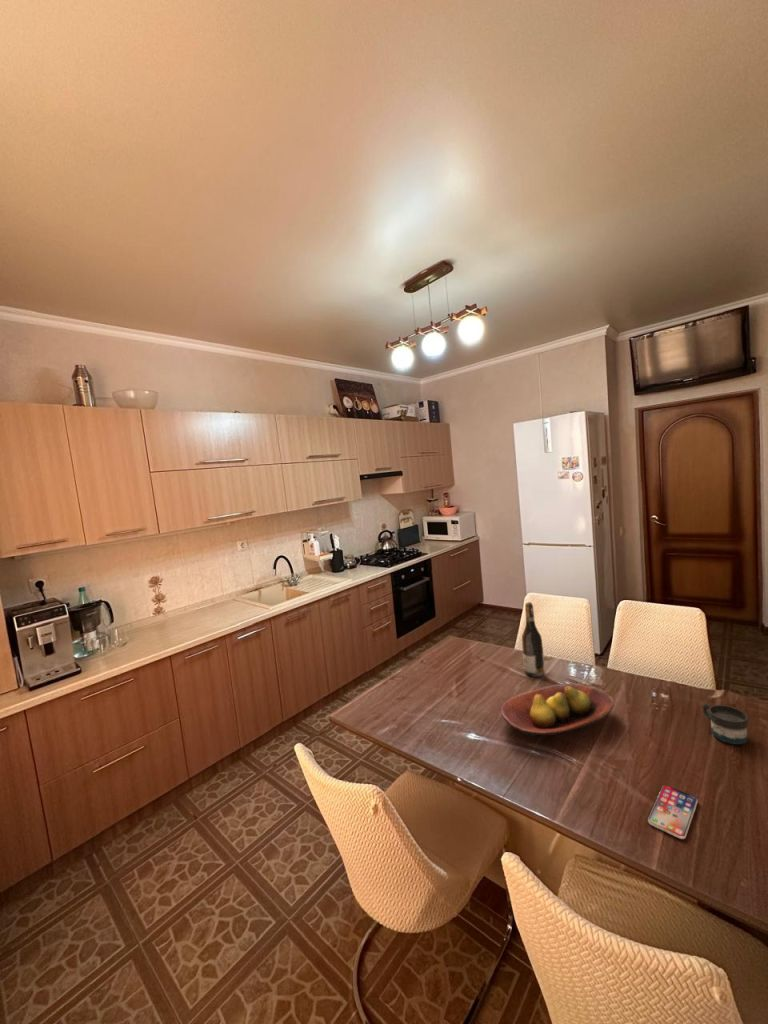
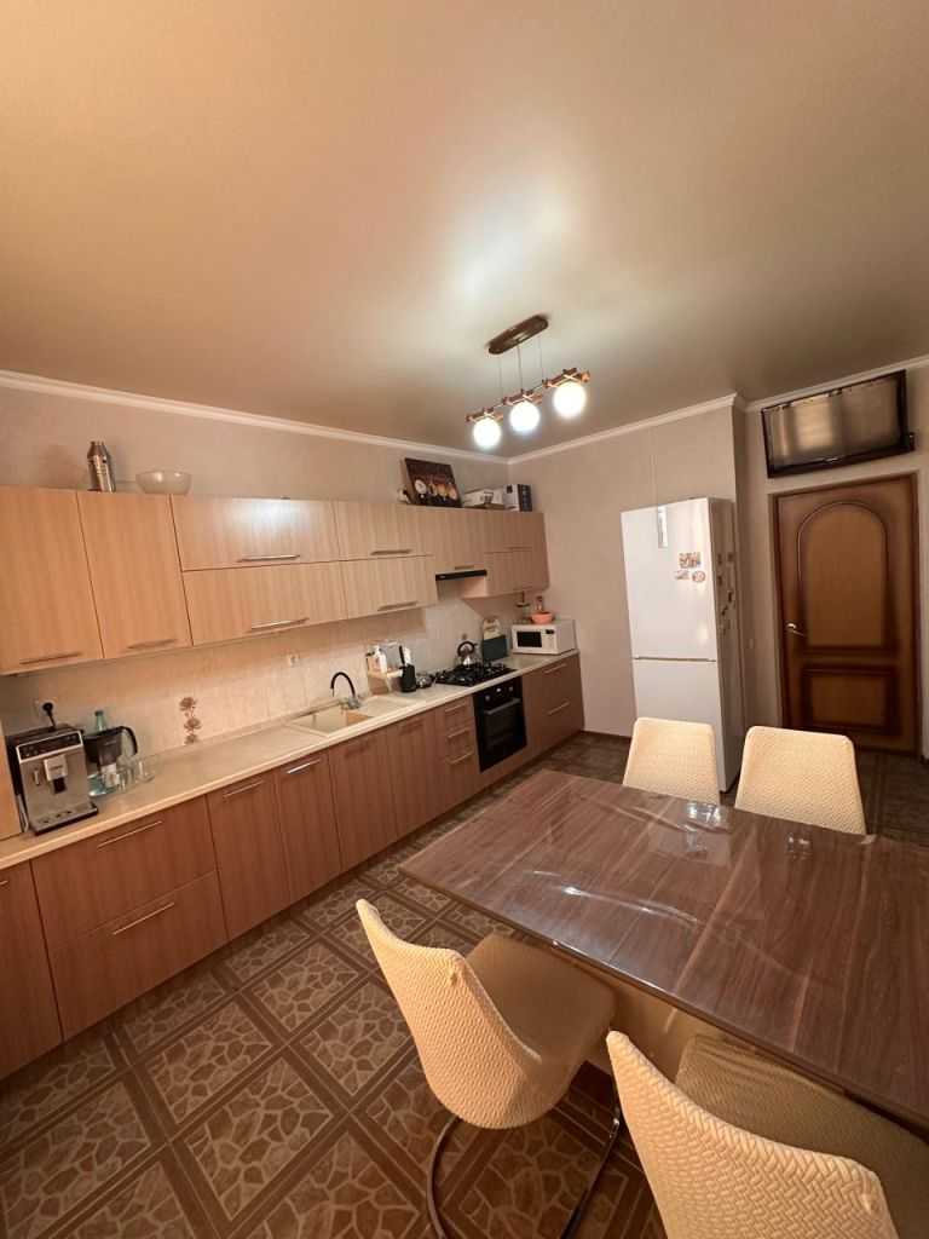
- mug (723, 723)
- wine bottle (531, 638)
- fruit bowl (556, 706)
- smartphone (673, 810)
